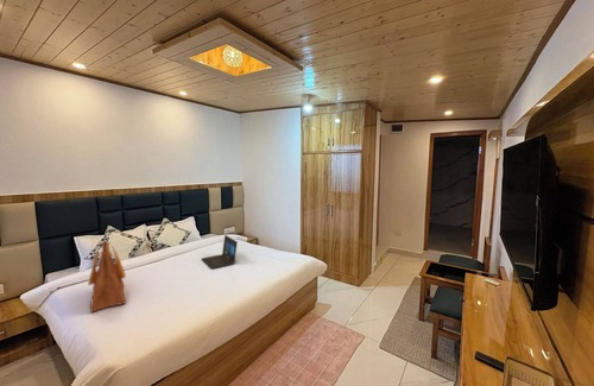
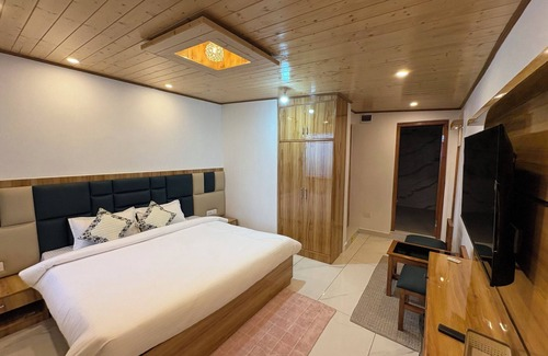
- tote bag (106, 271)
- laptop (222, 251)
